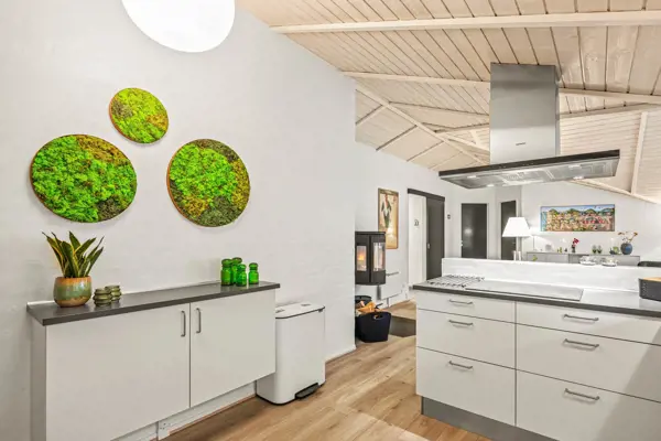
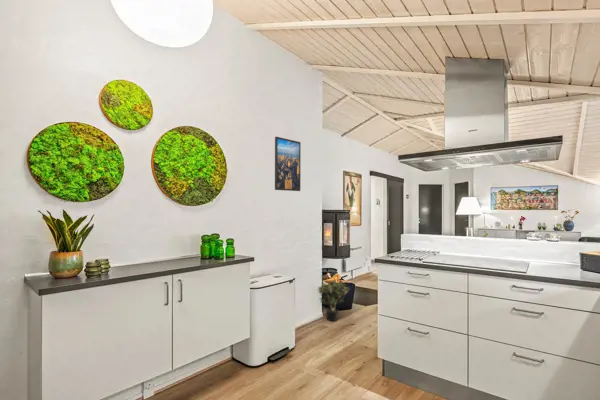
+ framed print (288, 165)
+ potted plant (334, 299)
